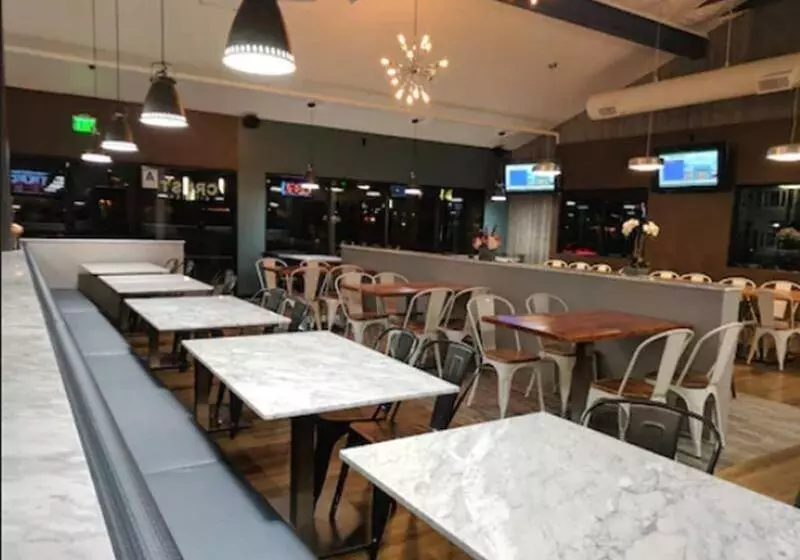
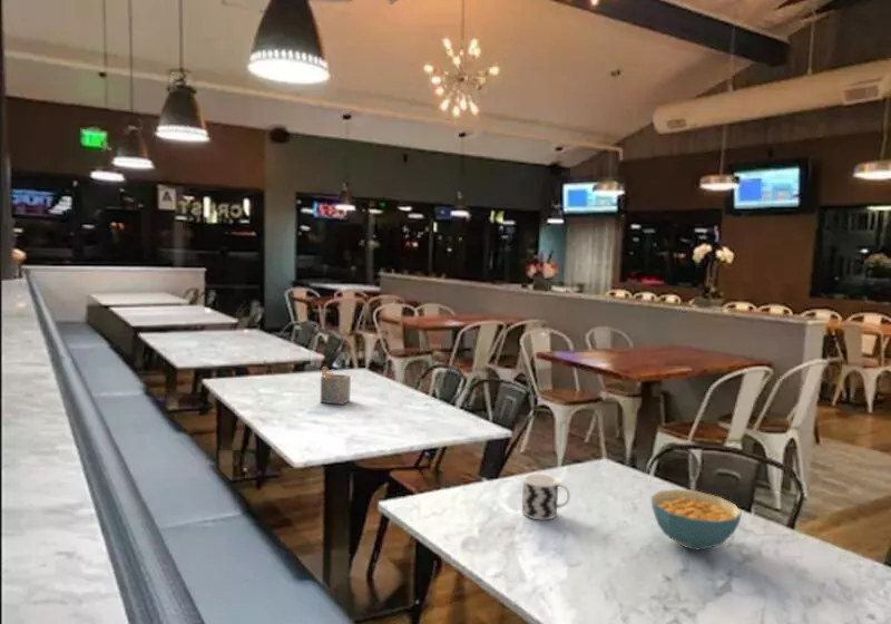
+ napkin holder (334, 383)
+ cereal bowl (693, 524)
+ cup (546, 497)
